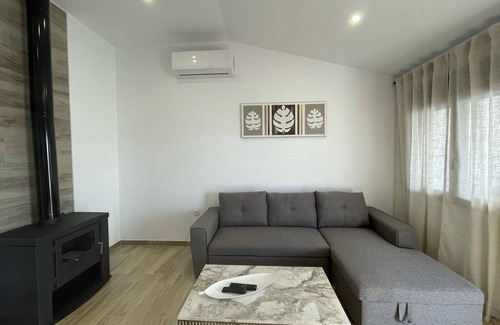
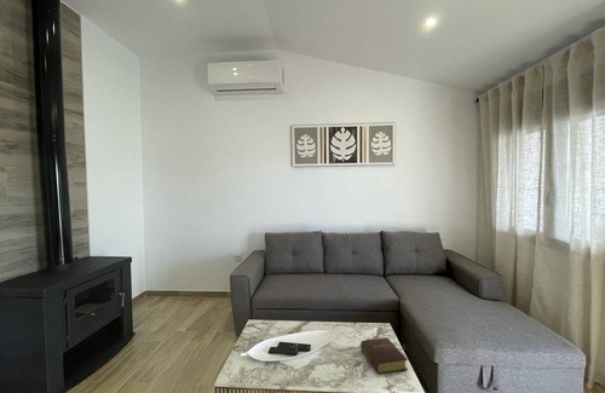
+ bible (382, 354)
